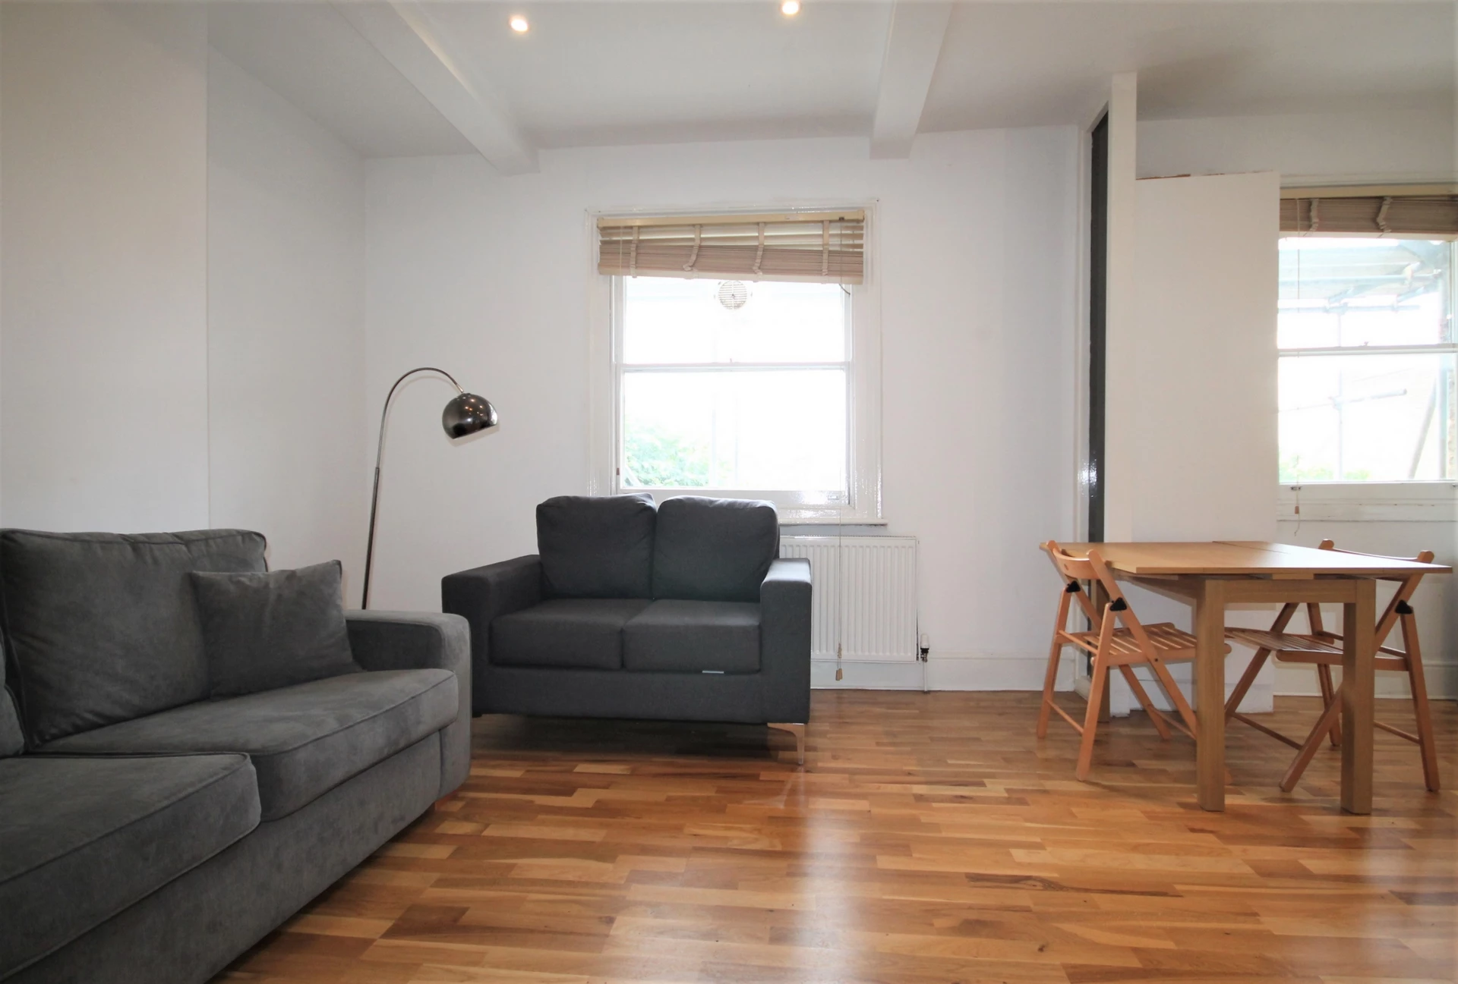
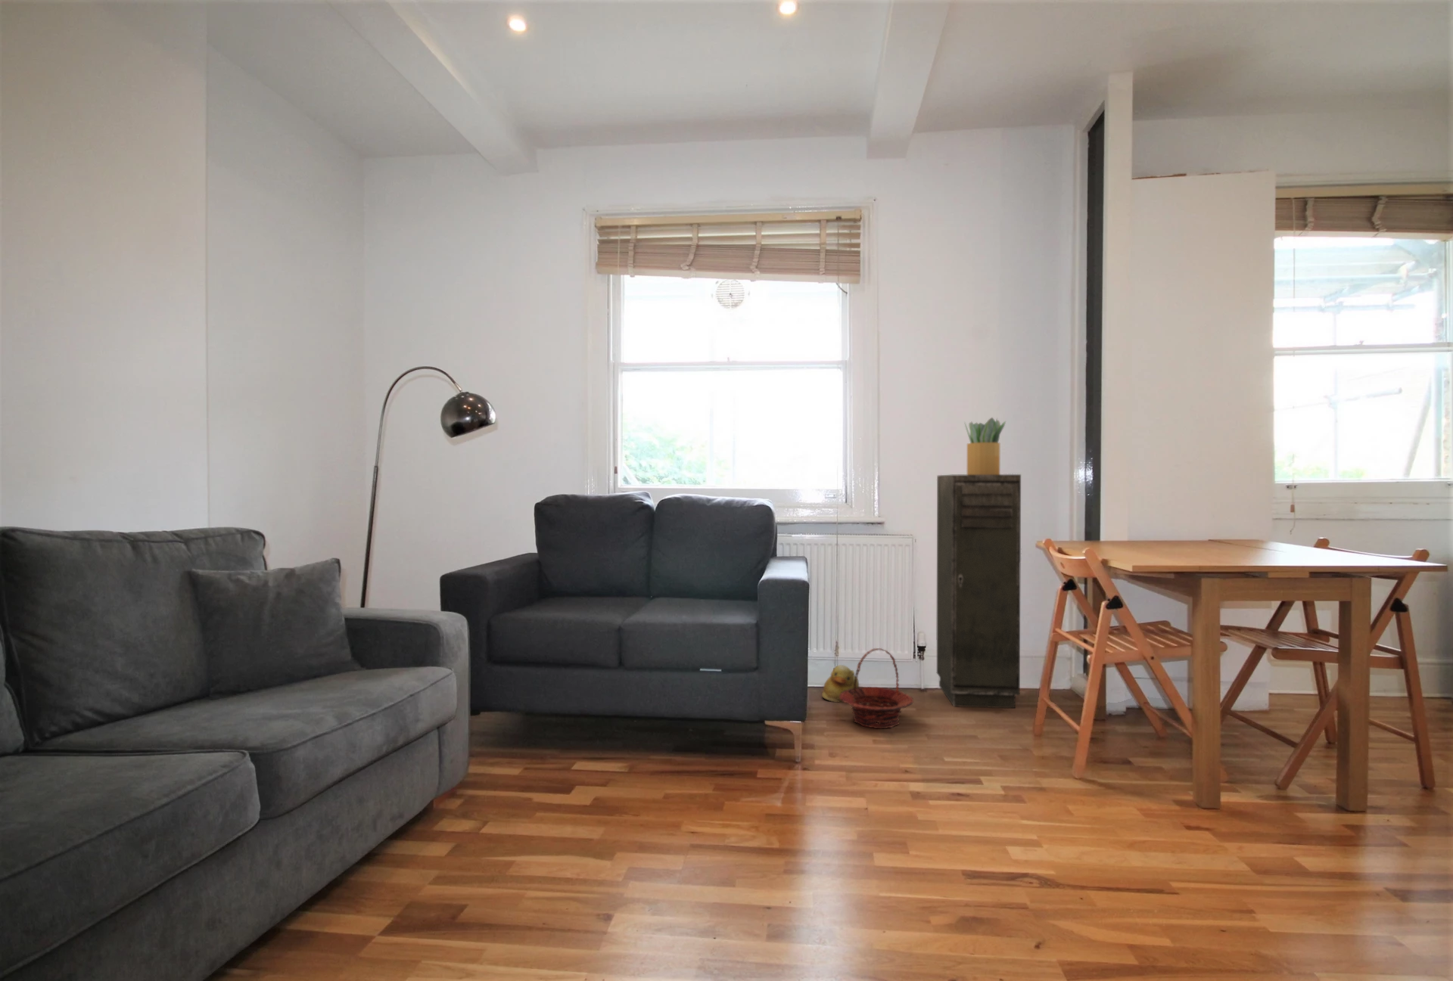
+ potted plant (982, 447)
+ storage cabinet (977, 586)
+ rubber duck (840, 678)
+ basket (876, 688)
